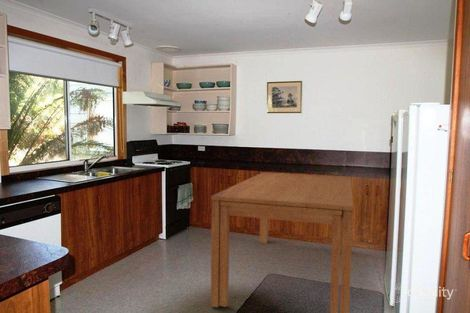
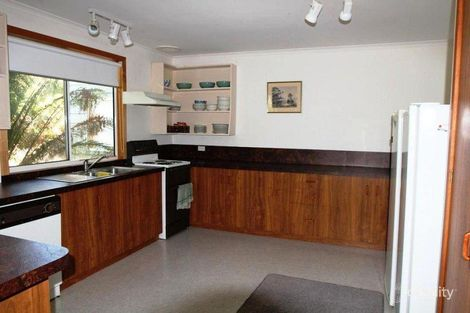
- dining table (293, 220)
